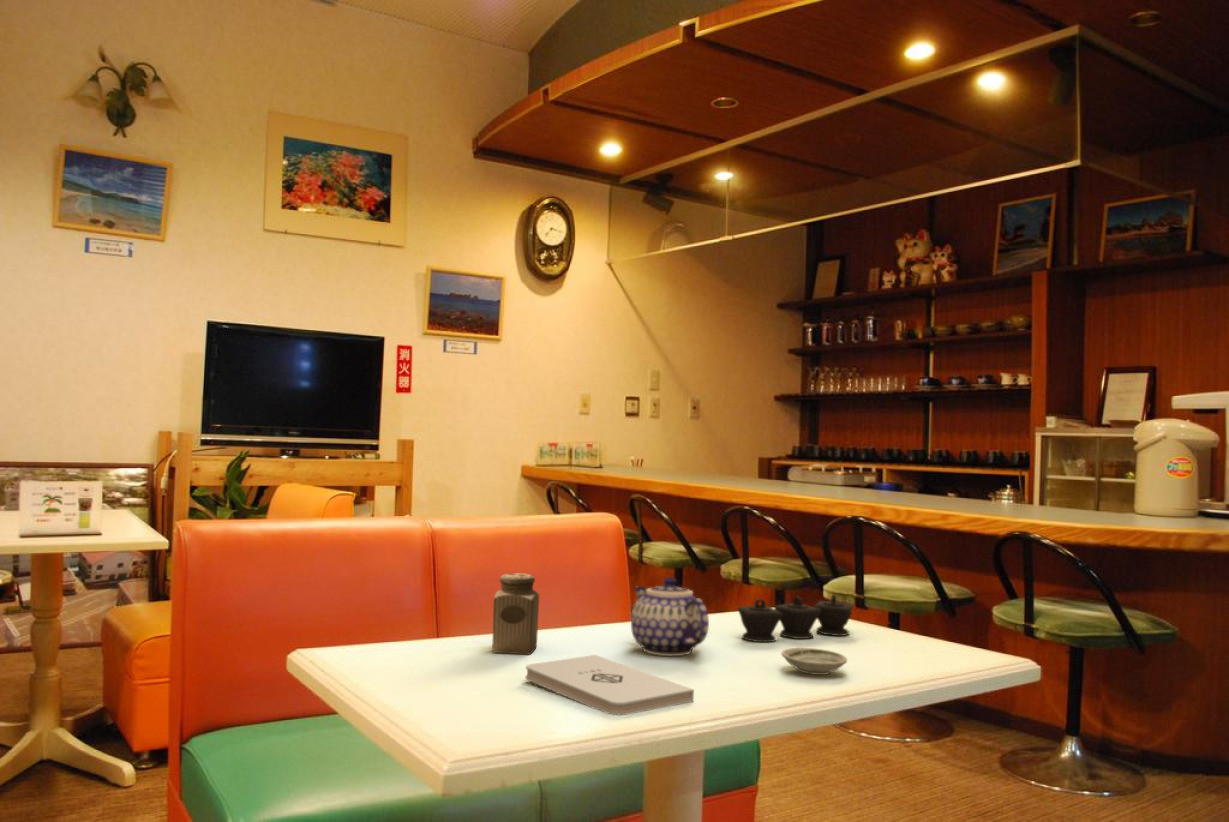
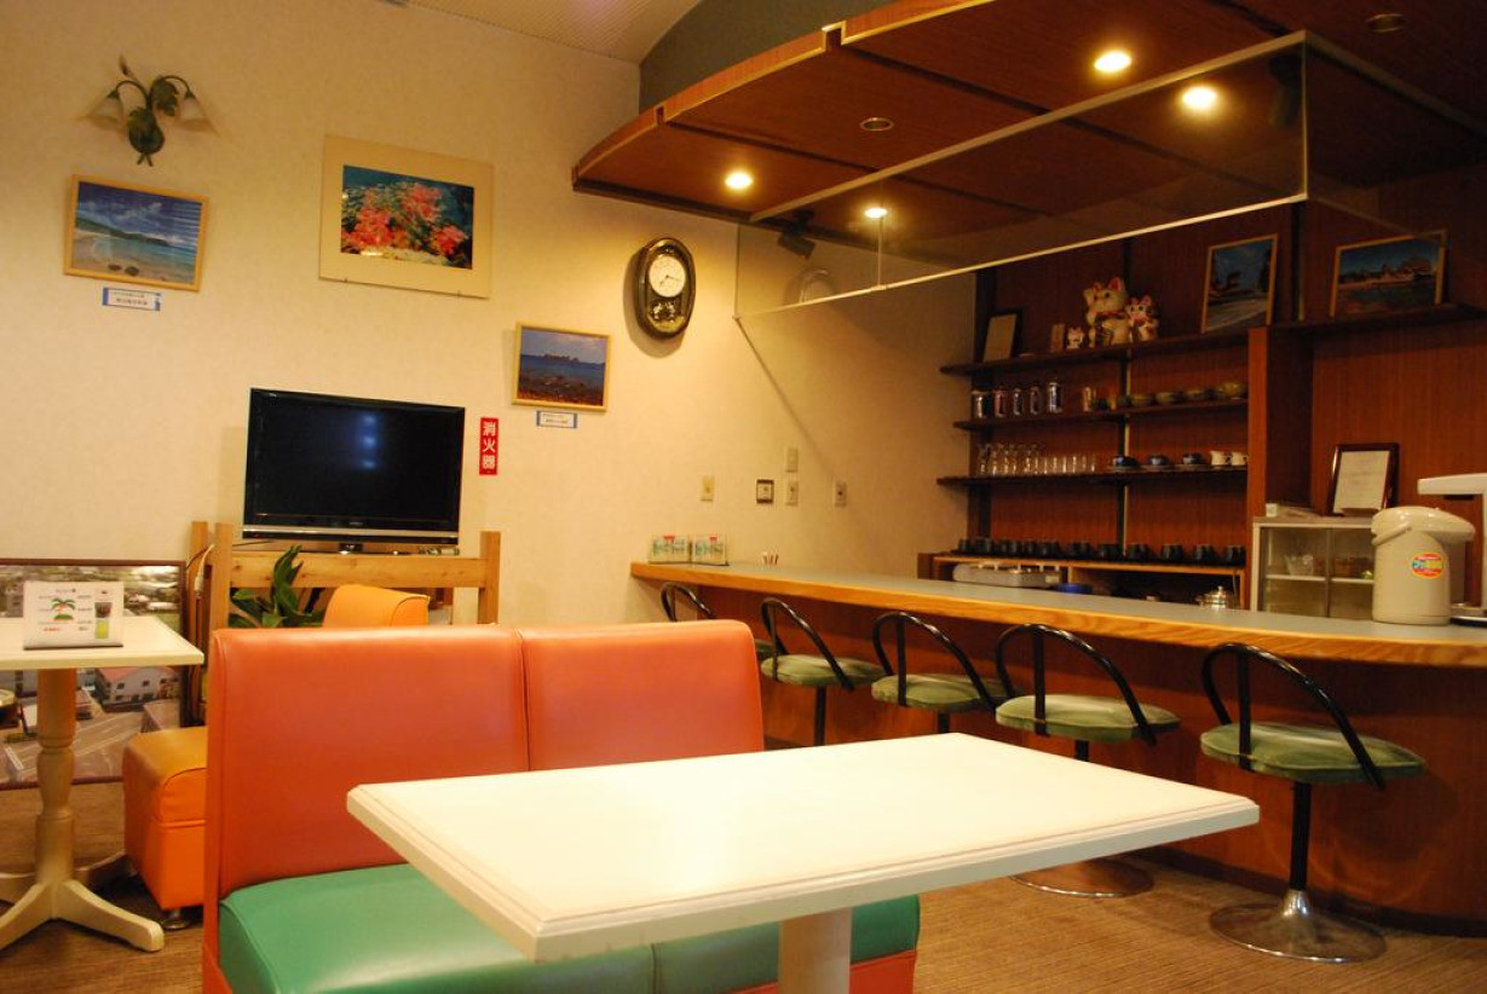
- sugar bowl (798, 616)
- salt shaker (516, 611)
- teapot (669, 613)
- saucer (813, 662)
- notepad (604, 683)
